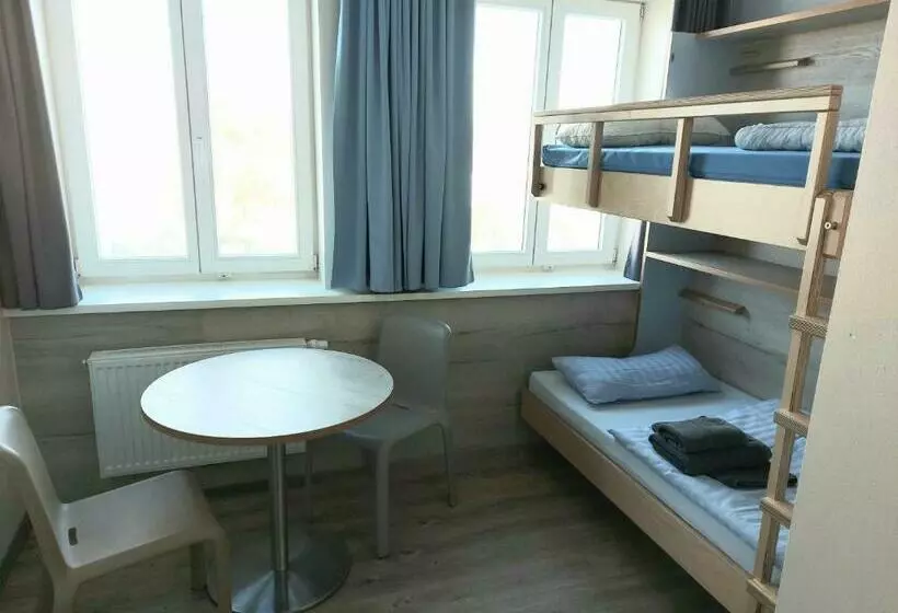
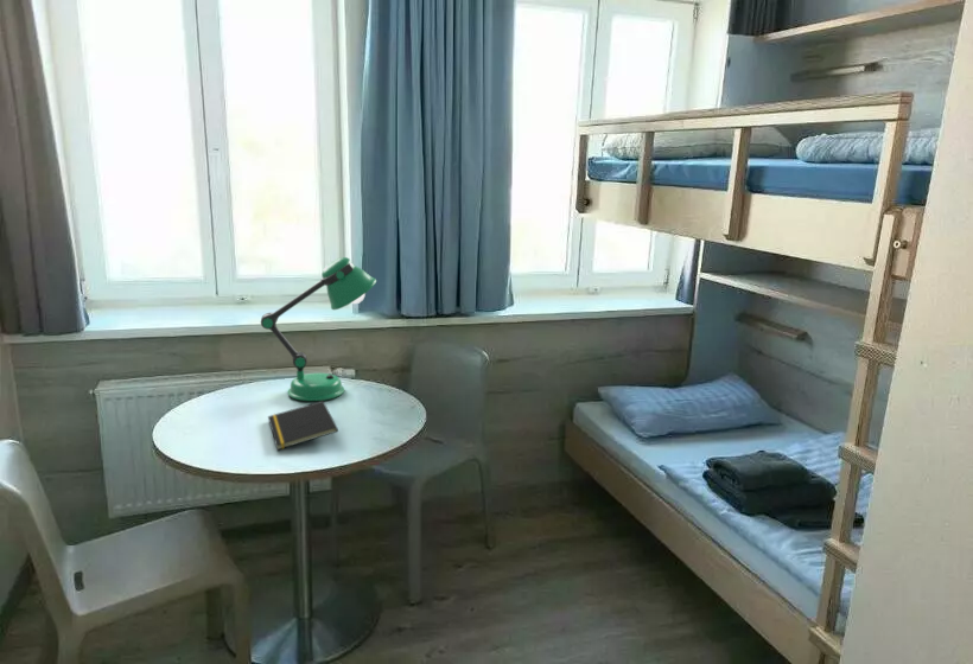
+ notepad (301, 423)
+ desk lamp (332, 308)
